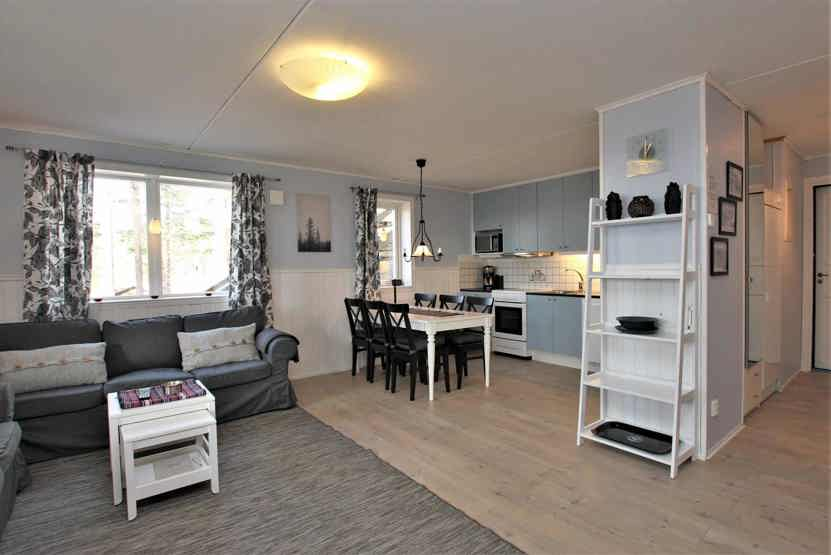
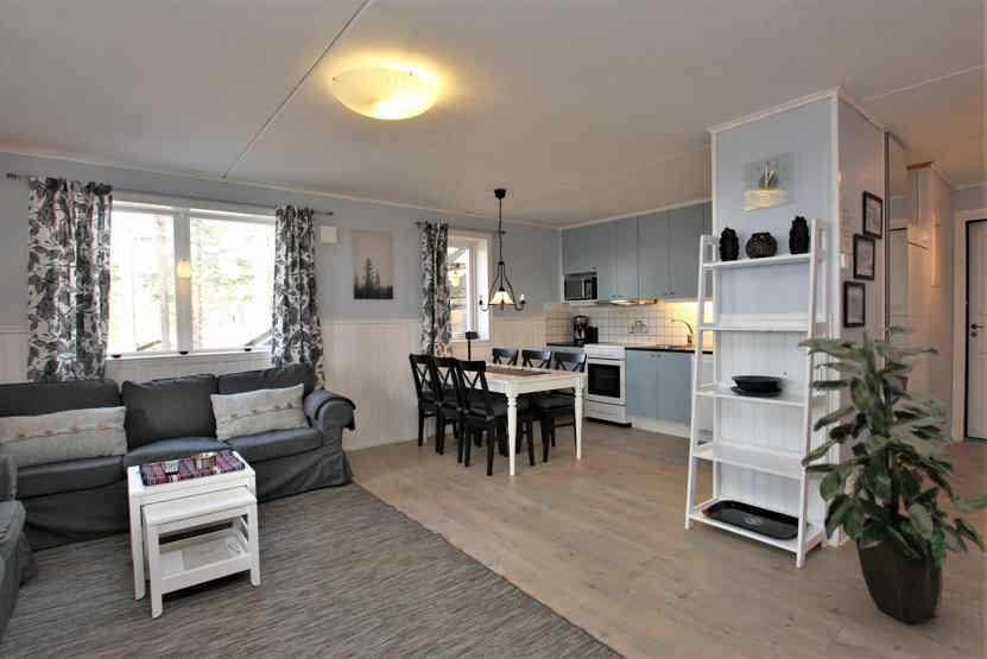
+ indoor plant (884, 467)
